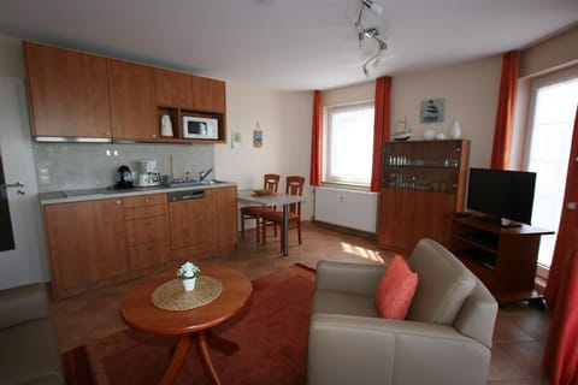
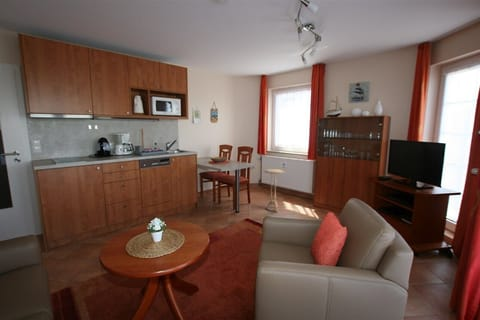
+ side table (275, 190)
